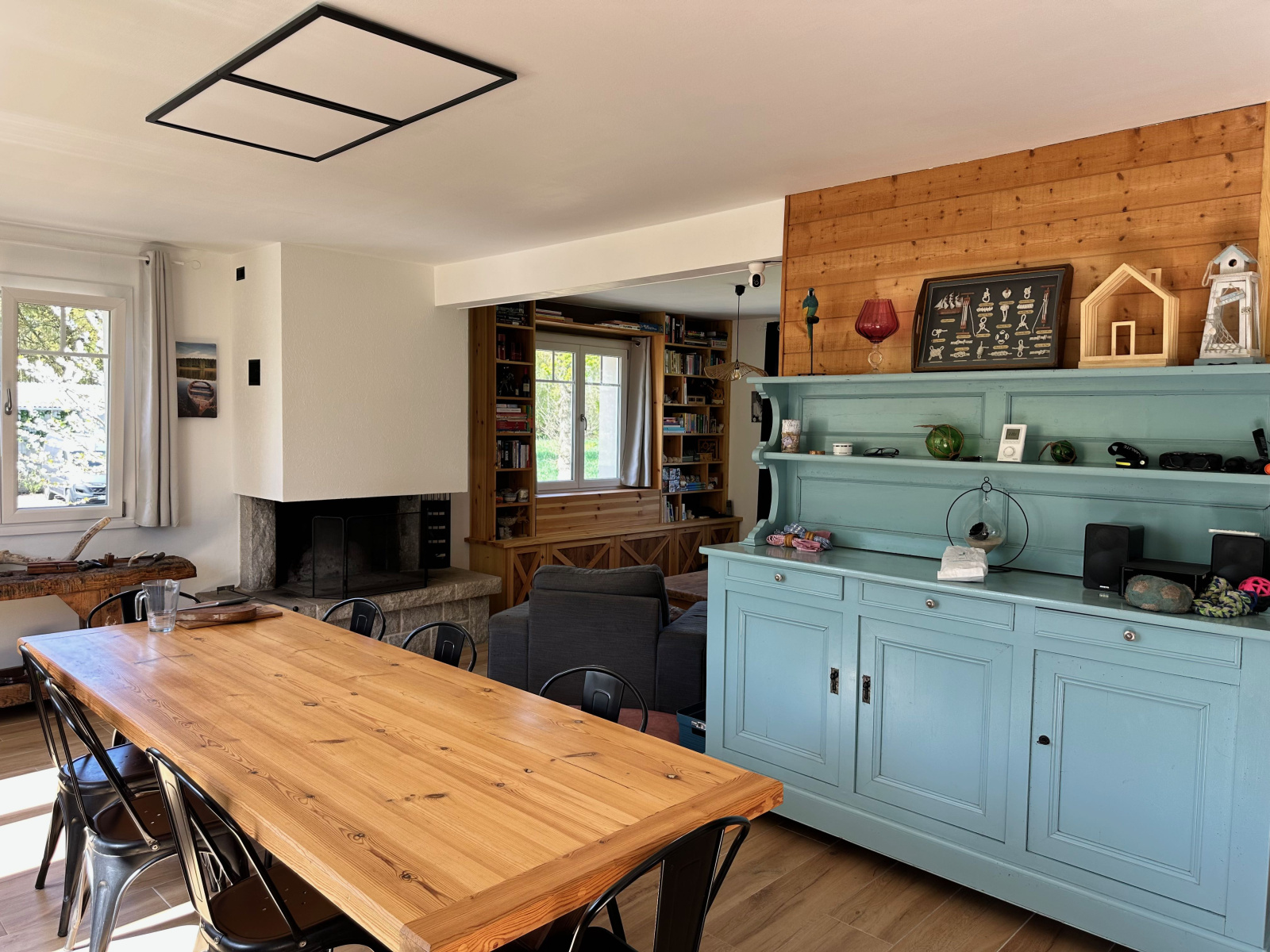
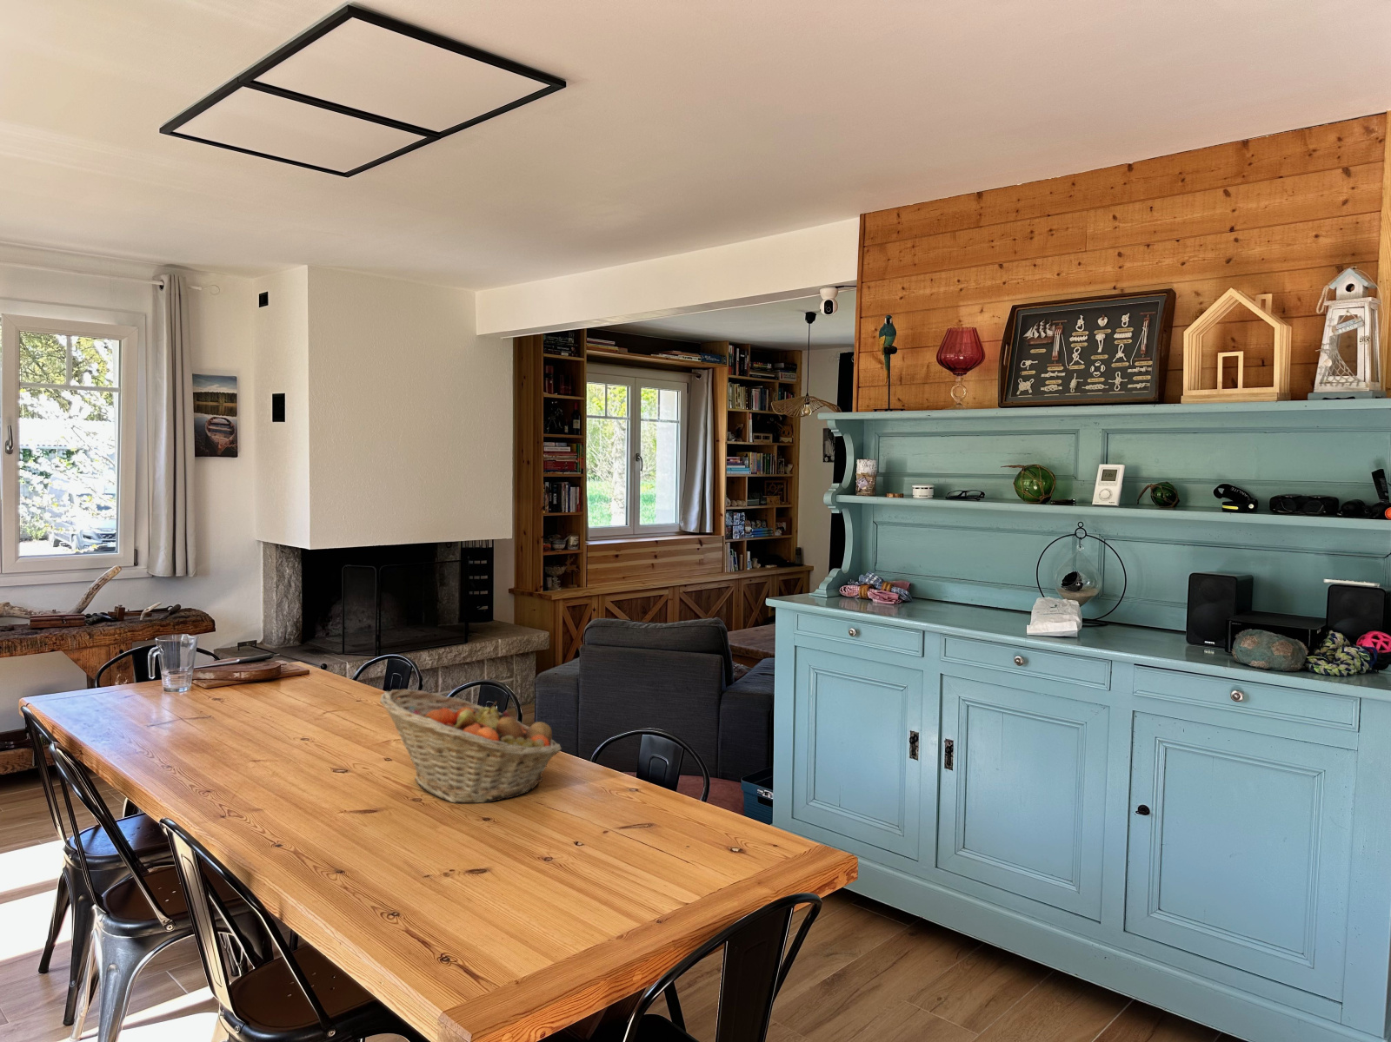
+ fruit basket (470, 737)
